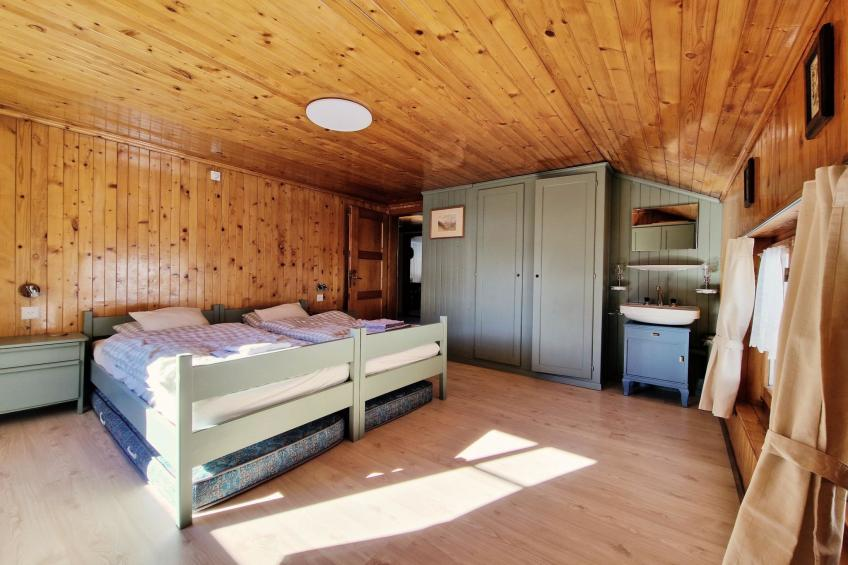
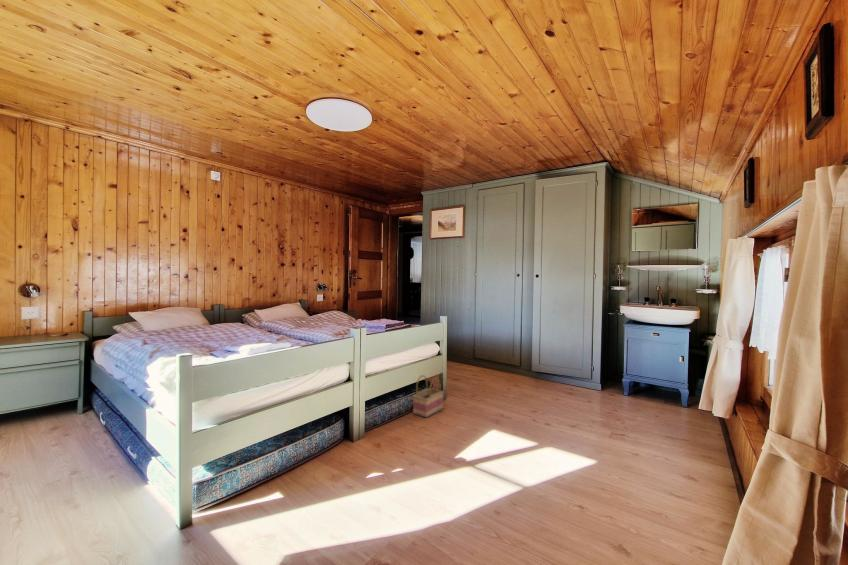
+ basket (428, 393)
